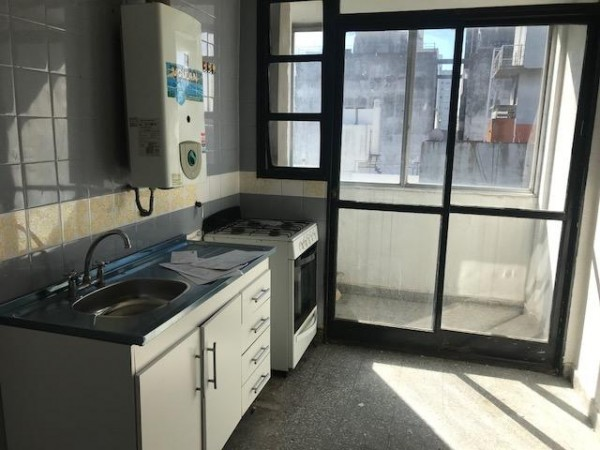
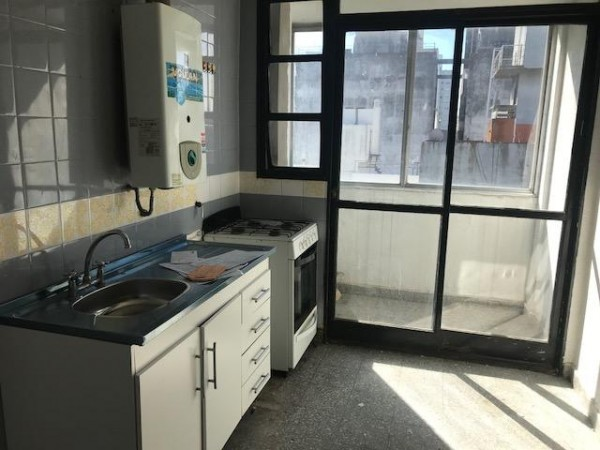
+ cutting board (206, 272)
